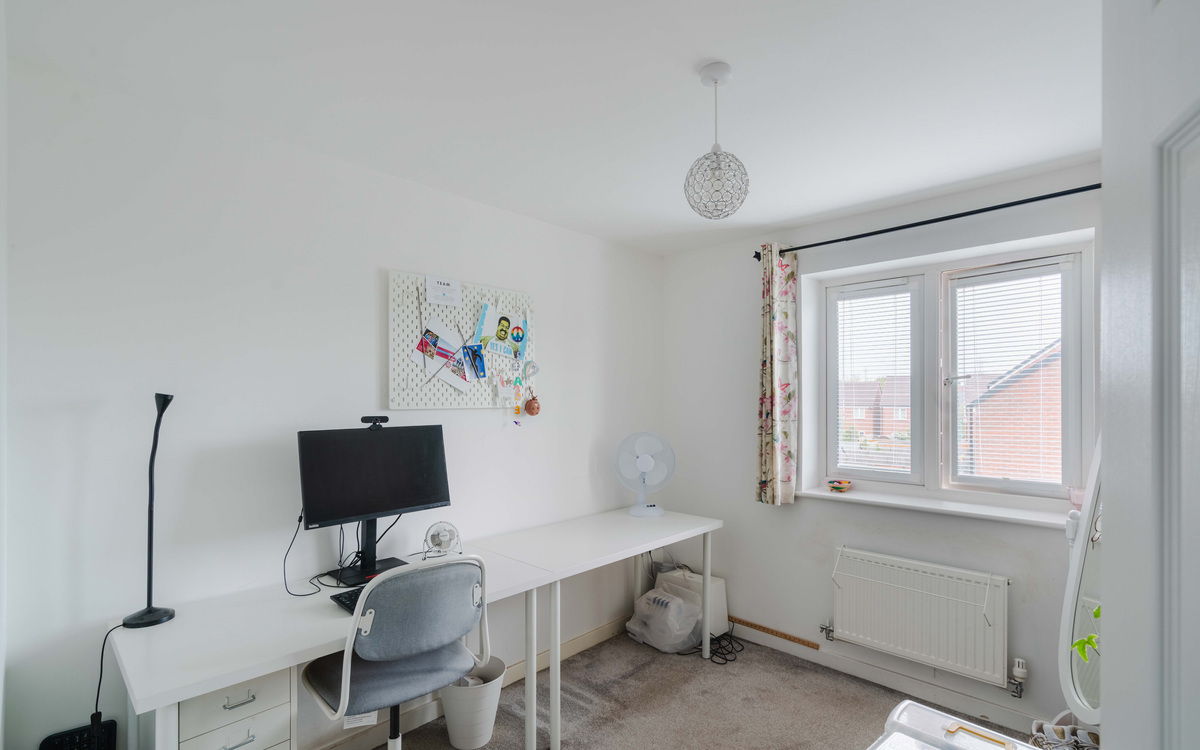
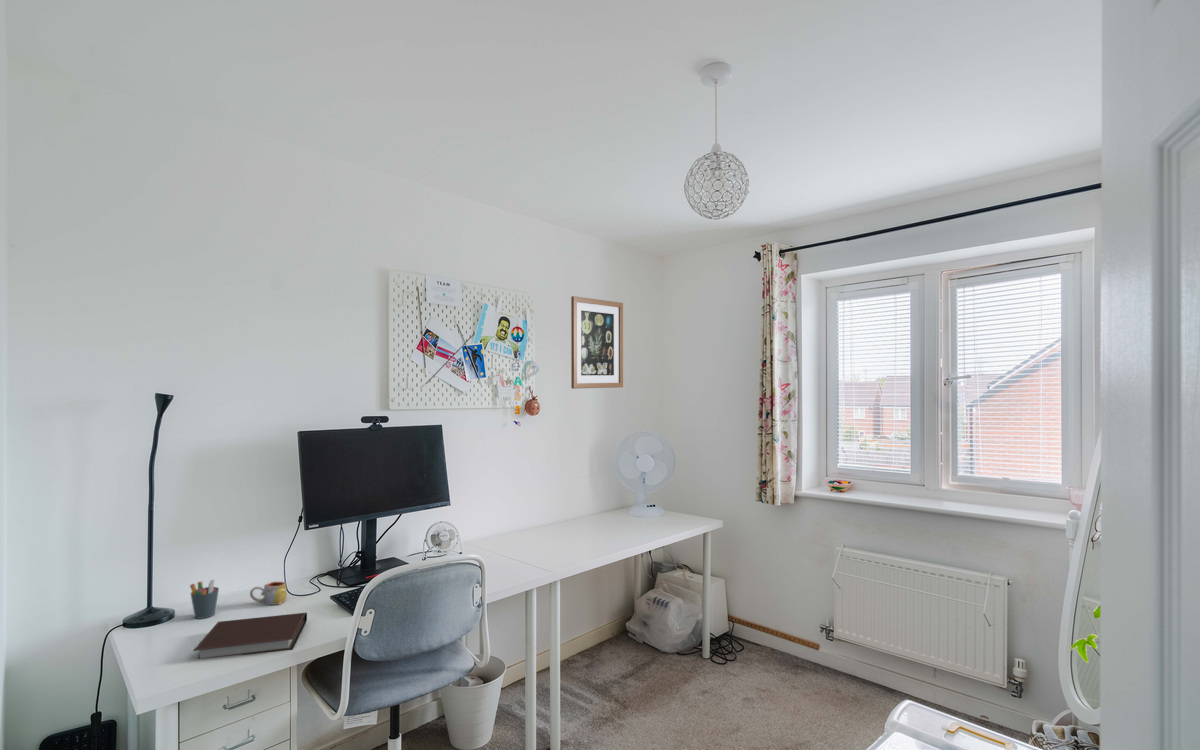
+ notebook (254, 634)
+ mug (268, 593)
+ wall art (598, 343)
+ pen holder (204, 596)
